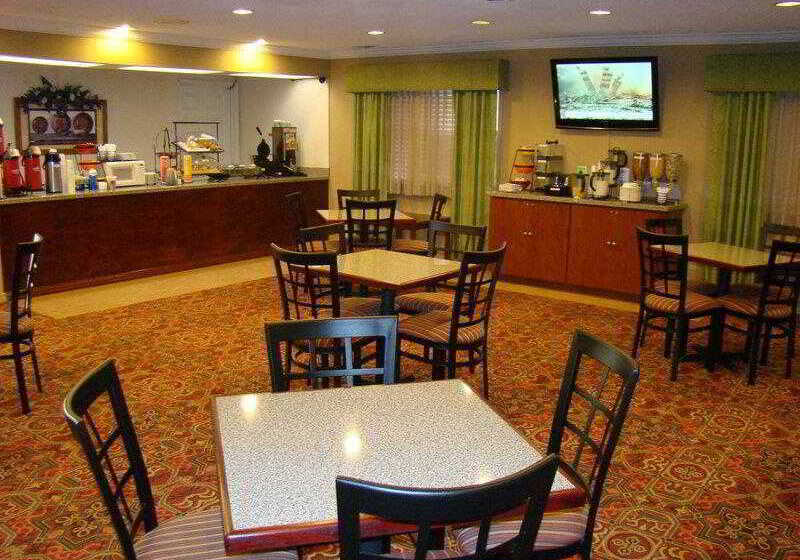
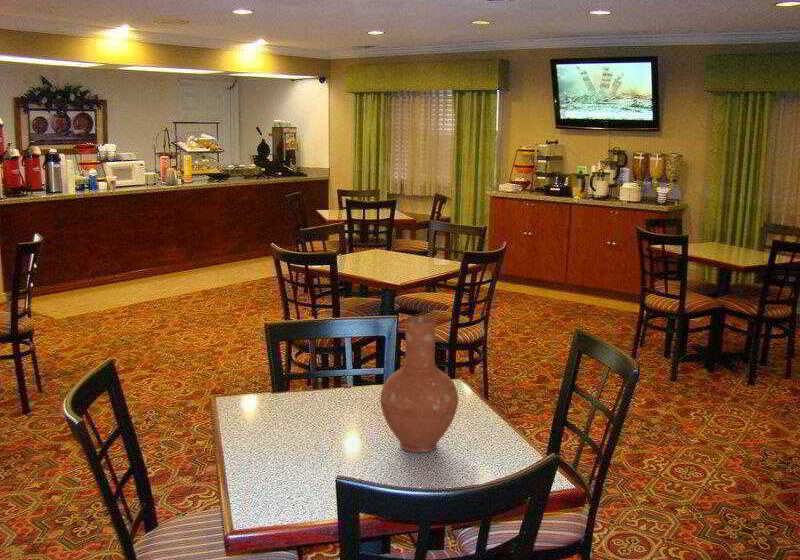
+ vase (419, 383)
